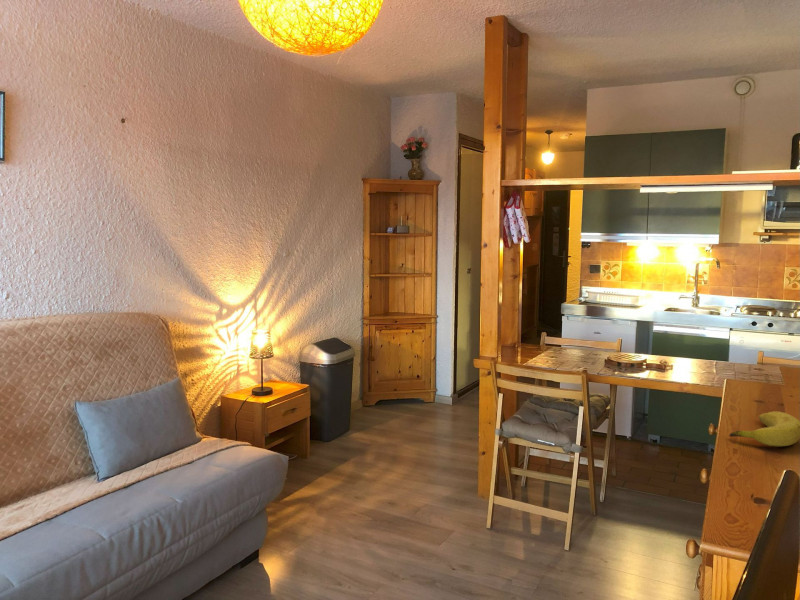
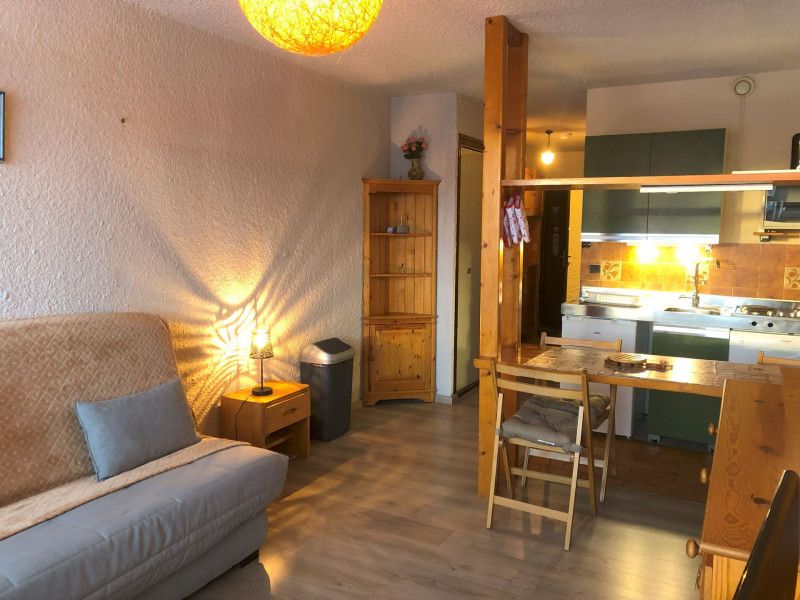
- fruit (768, 425)
